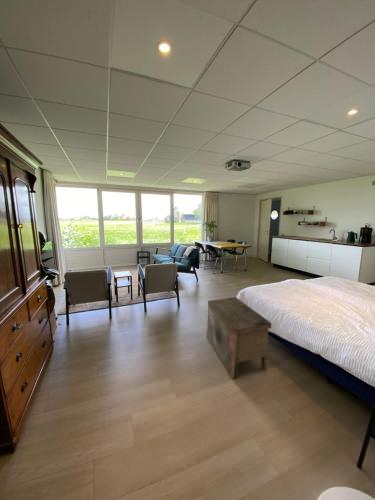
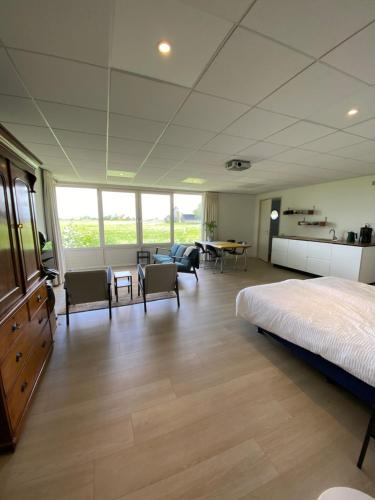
- nightstand (234, 331)
